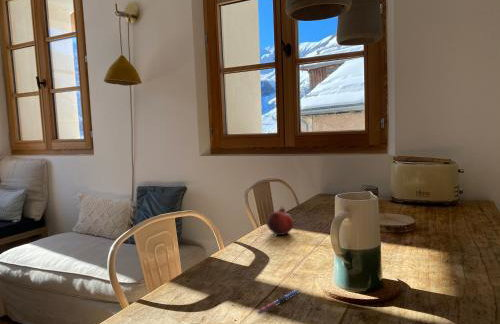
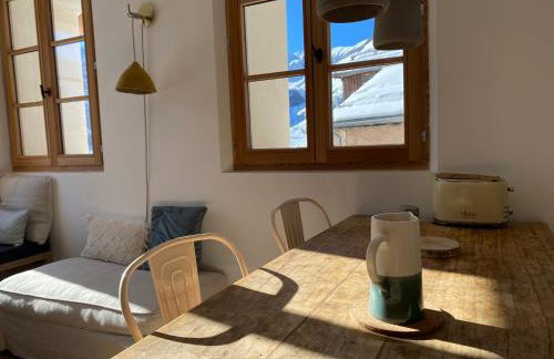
- pen (279, 300)
- fruit (279, 220)
